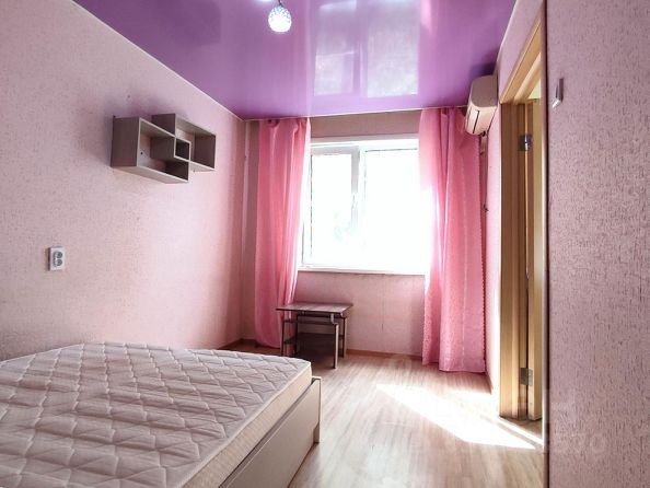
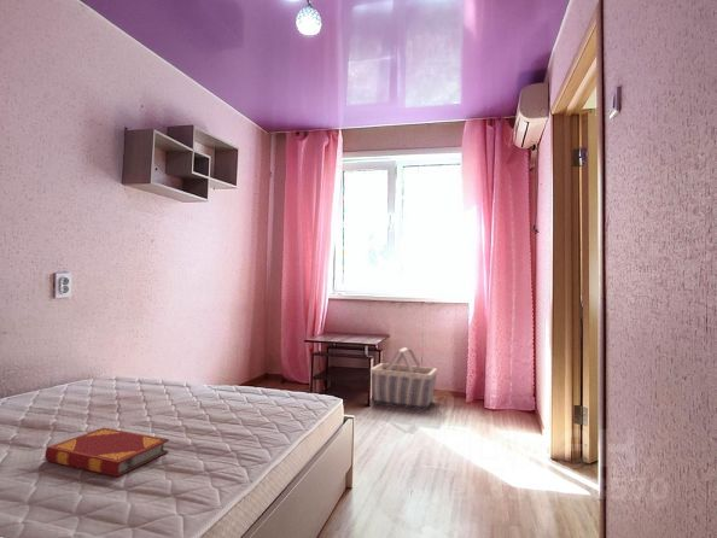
+ basket (403, 375)
+ hardback book (109, 450)
